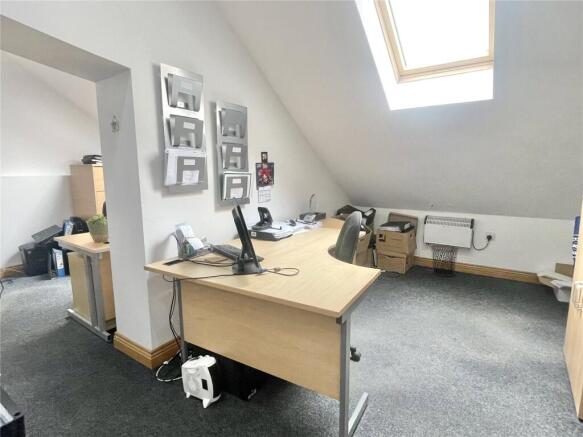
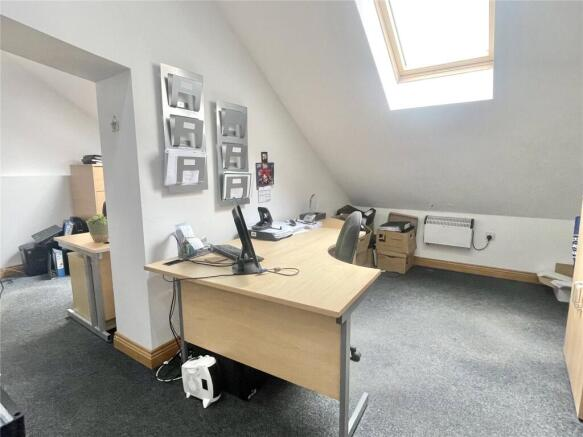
- waste bin (443, 260)
